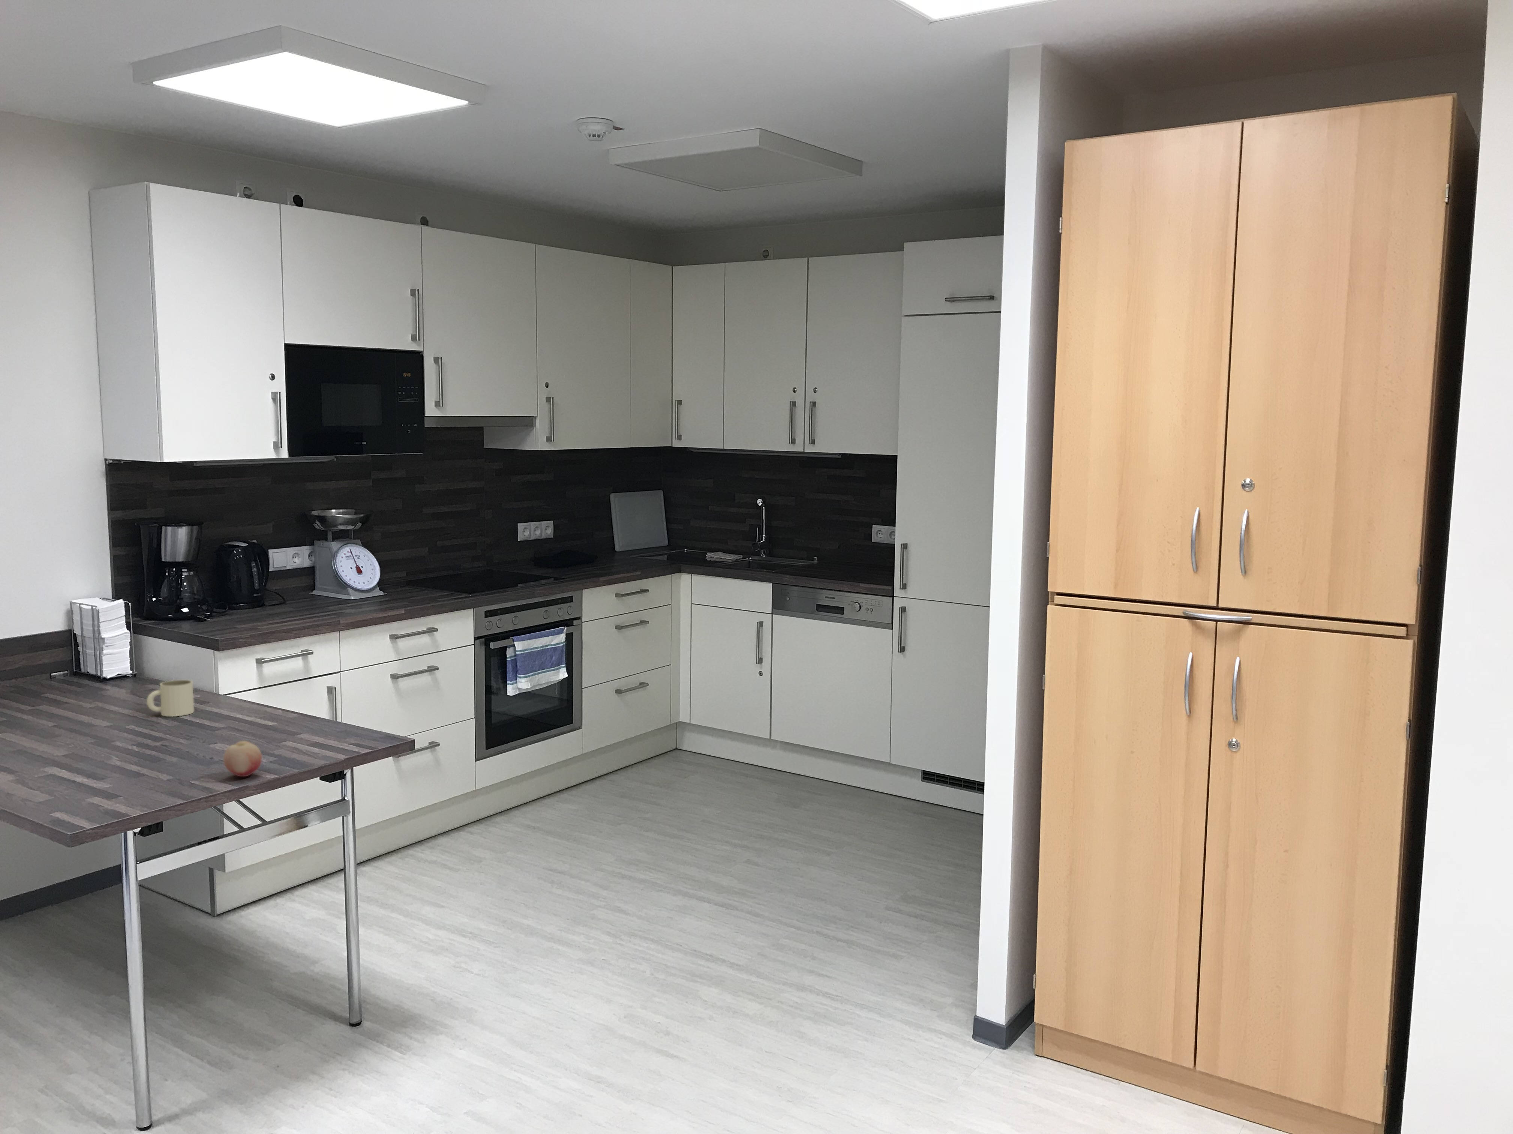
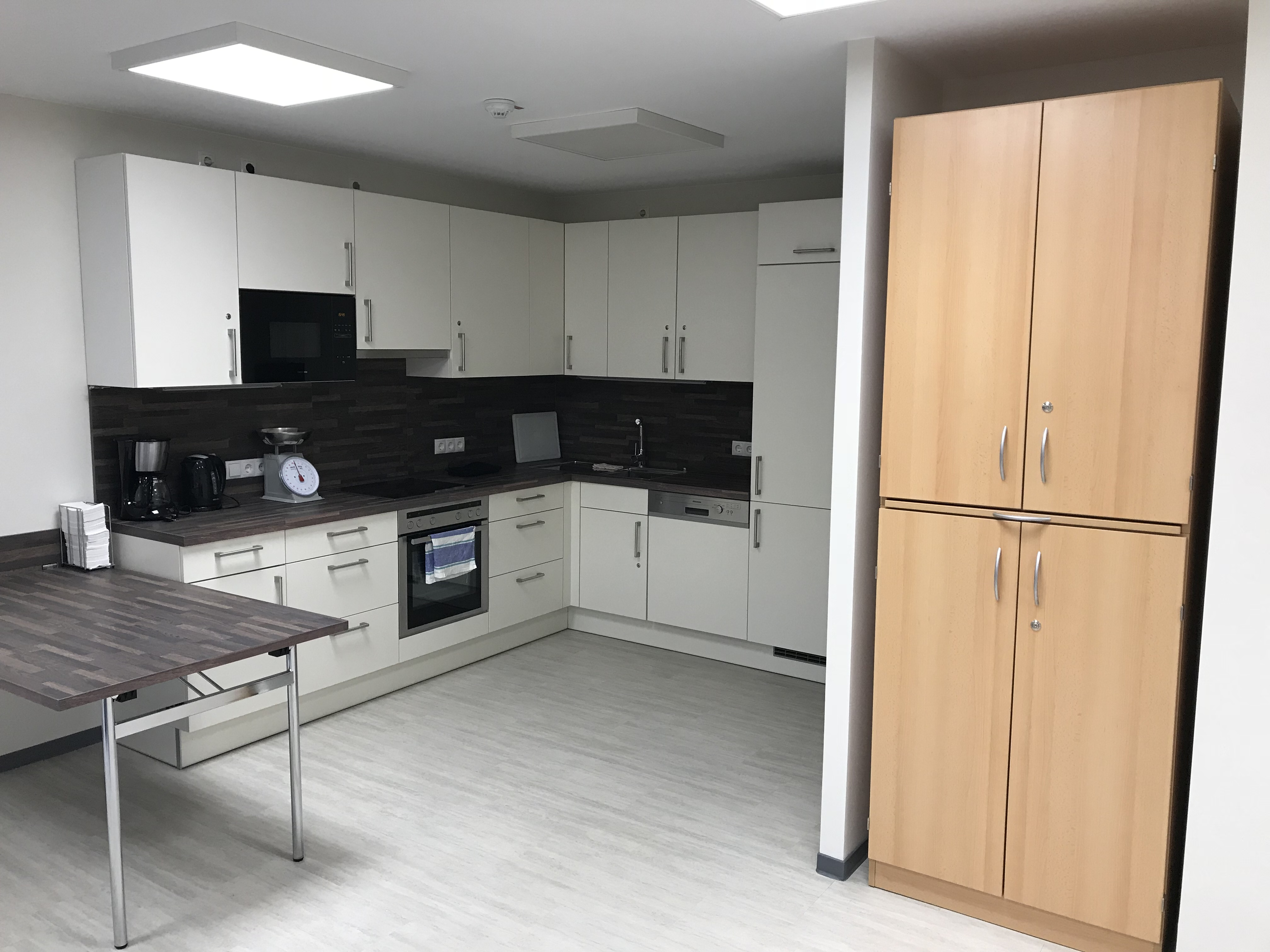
- fruit (242, 759)
- mug (170, 698)
